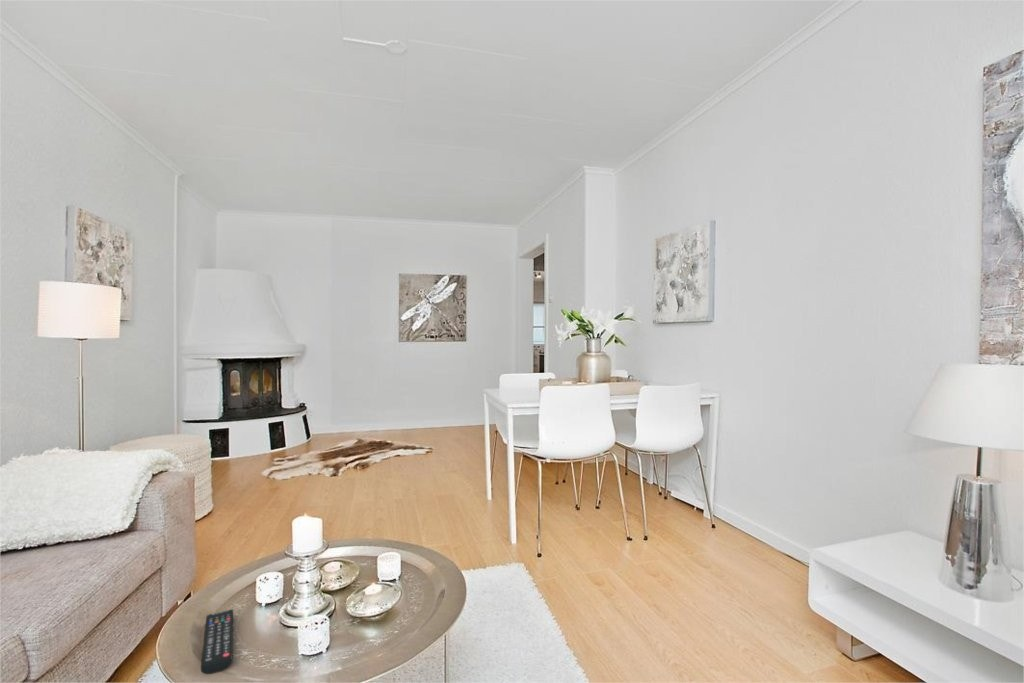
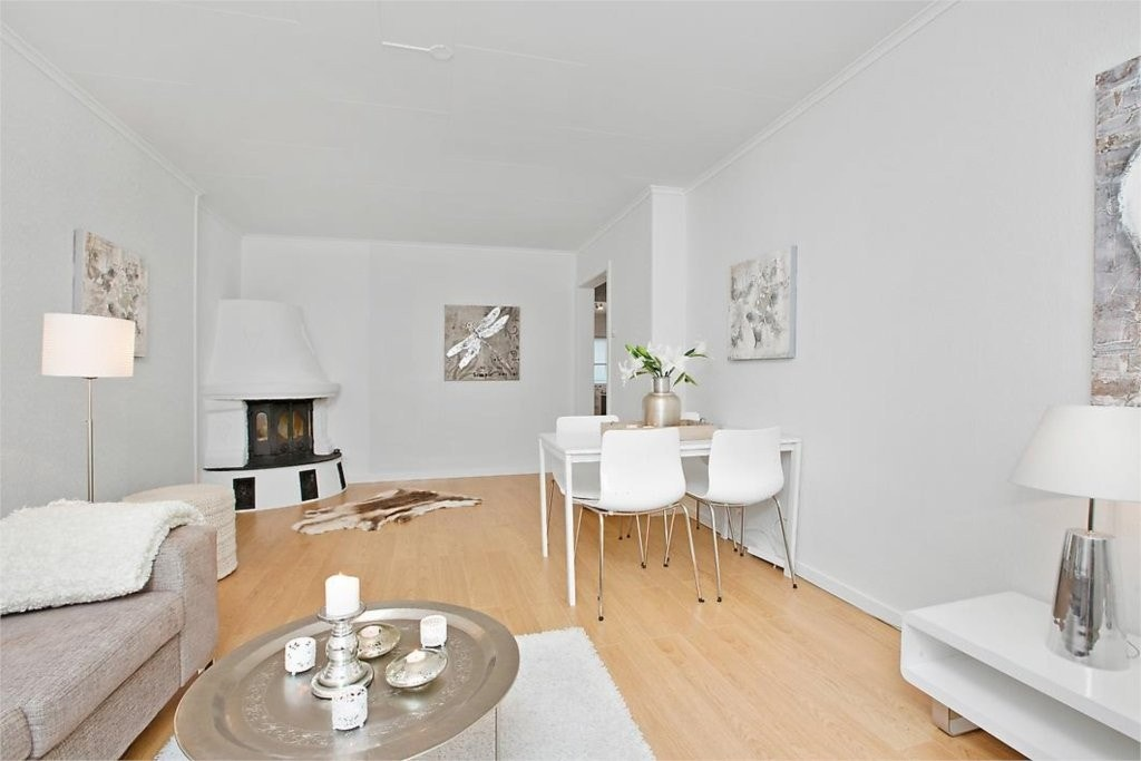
- remote control (218, 638)
